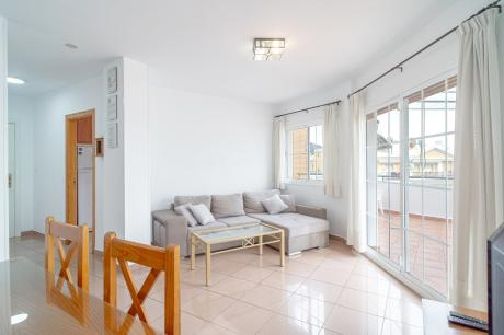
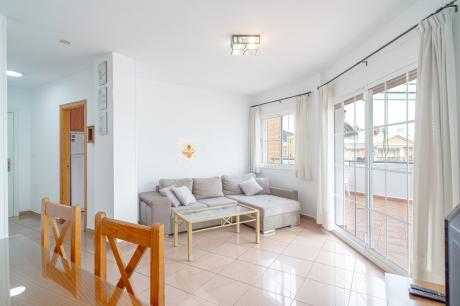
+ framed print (188, 151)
